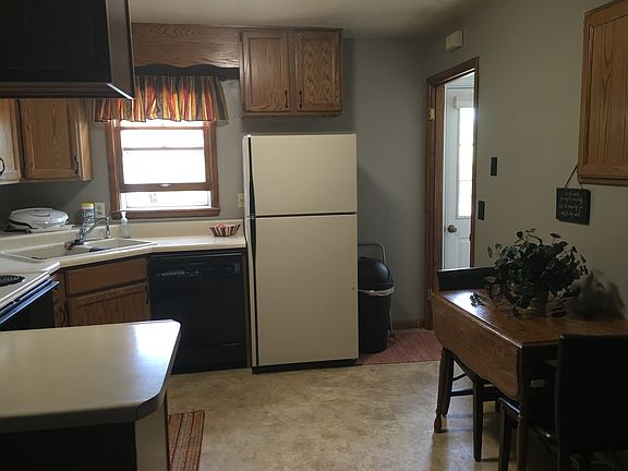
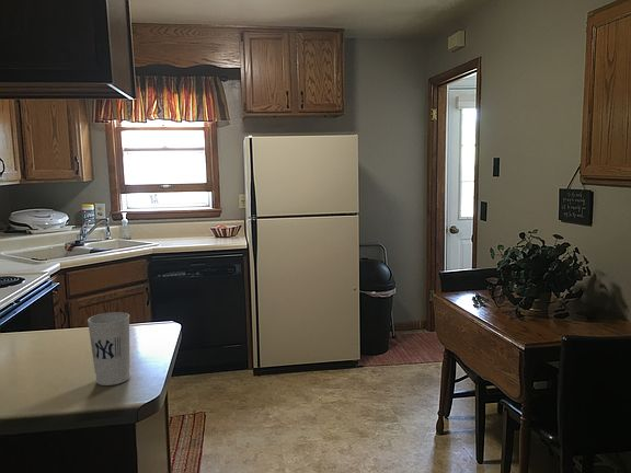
+ cup (111, 348)
